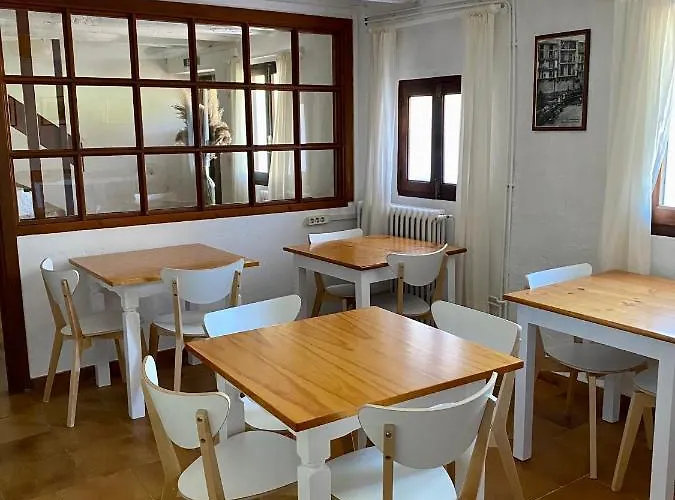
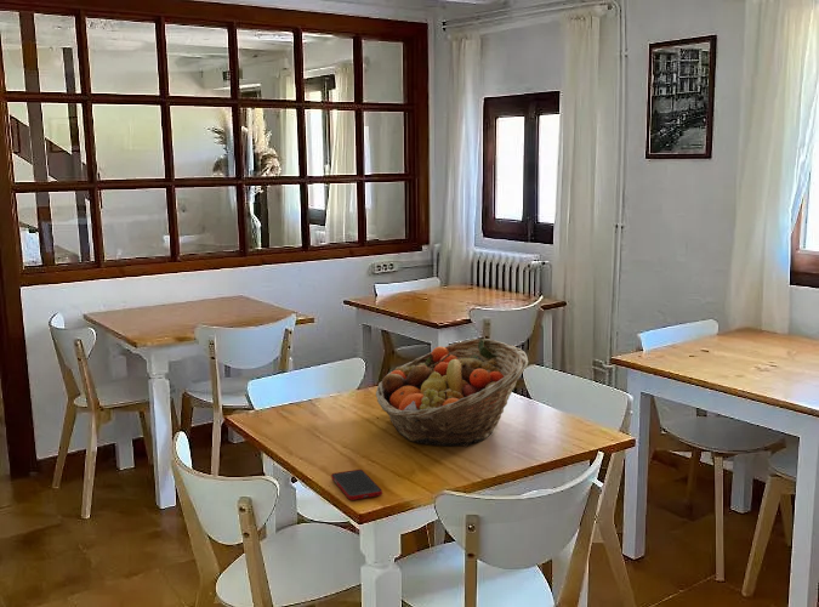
+ fruit basket (450, 387)
+ cell phone (356, 483)
